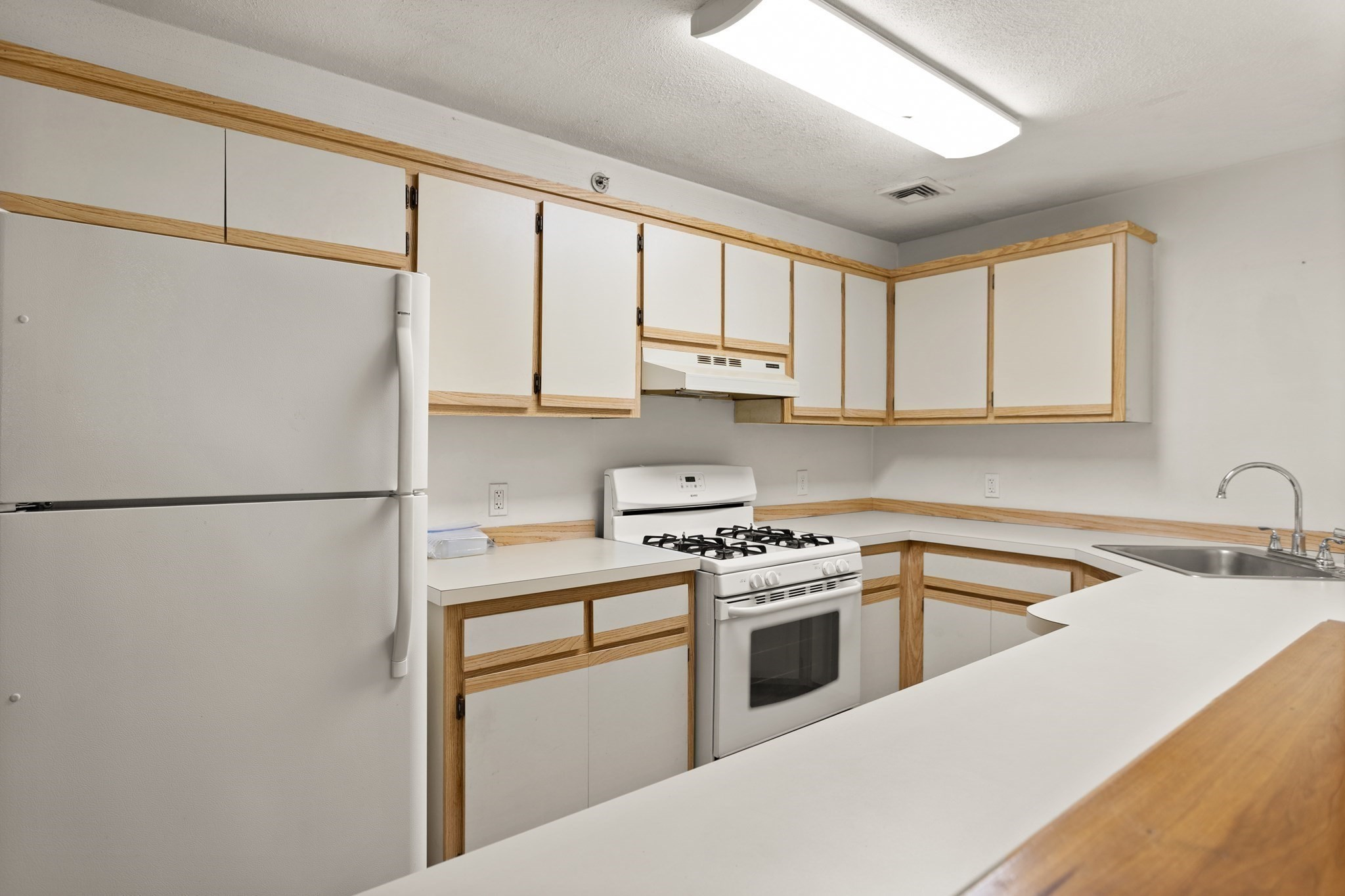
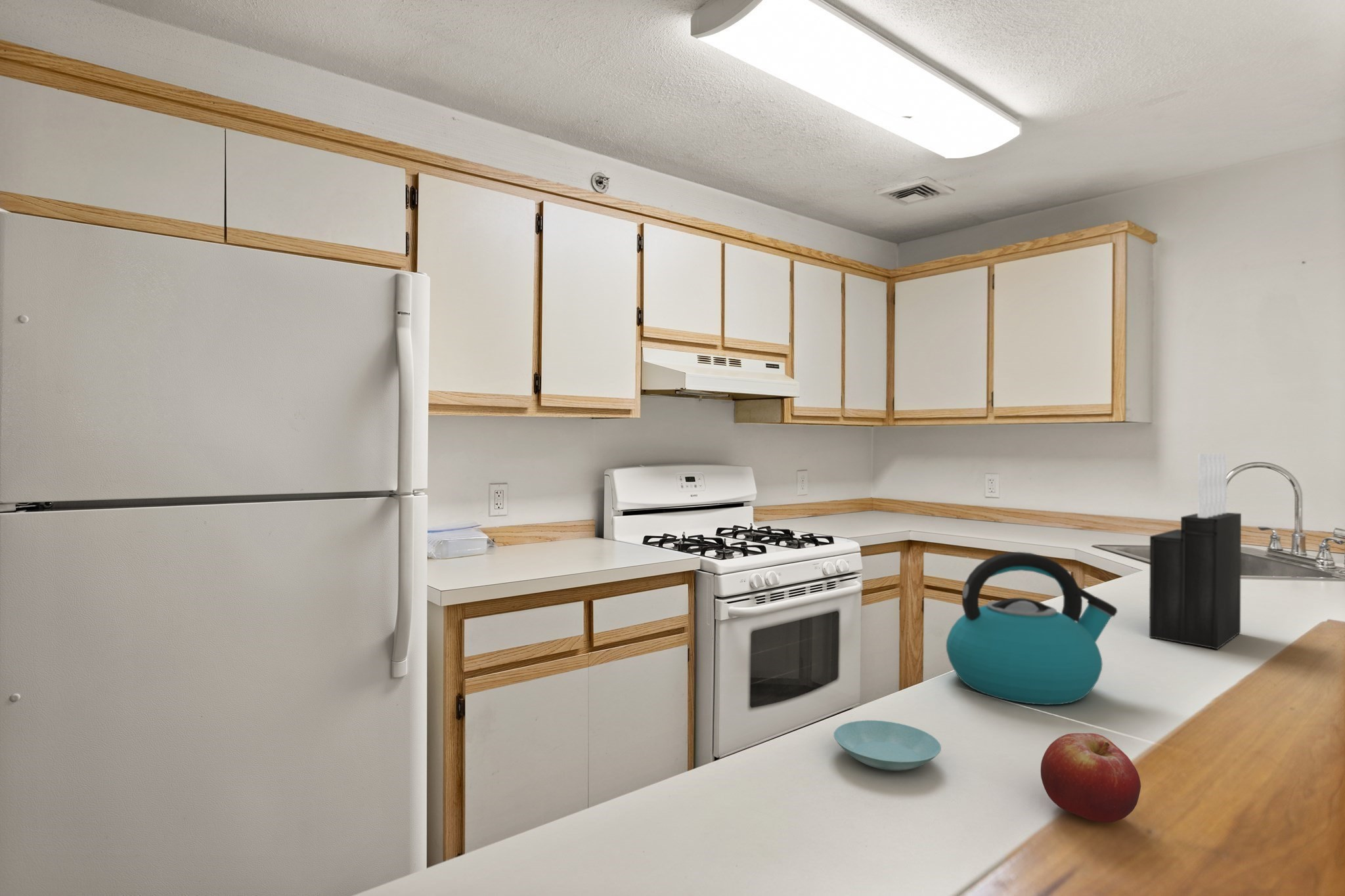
+ fruit (1089, 776)
+ saucer (886, 748)
+ kettle (1032, 619)
+ knife block (1189, 544)
